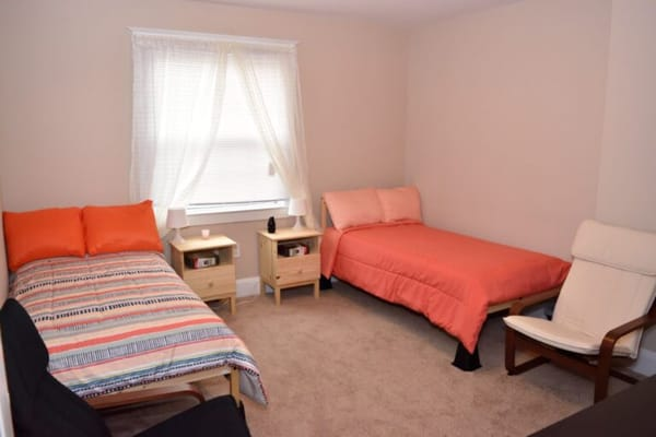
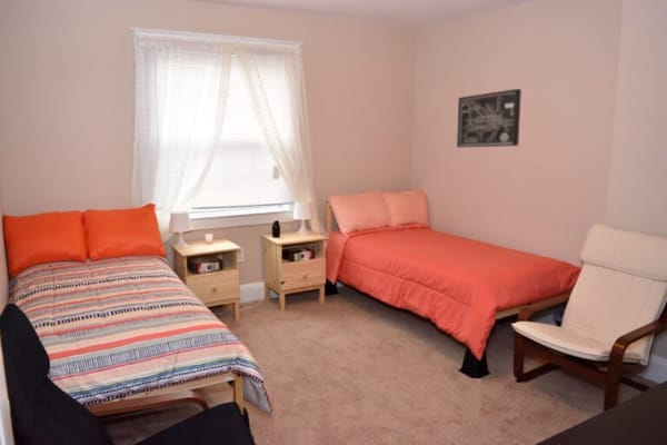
+ wall art (486, 120)
